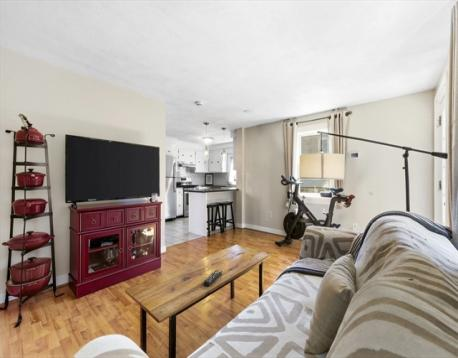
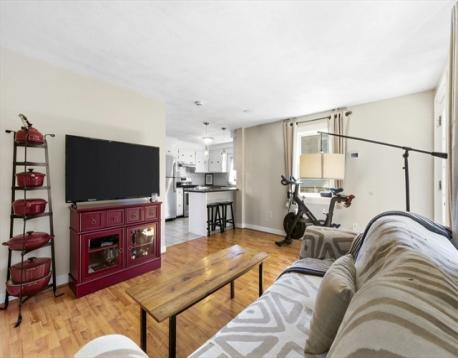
- remote control (213, 277)
